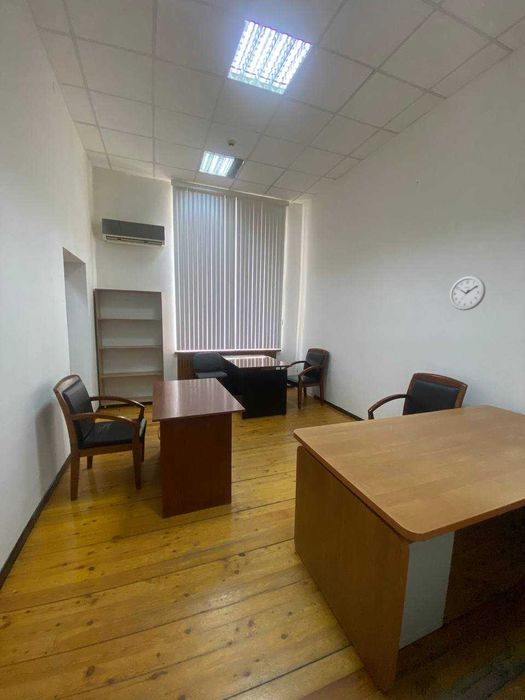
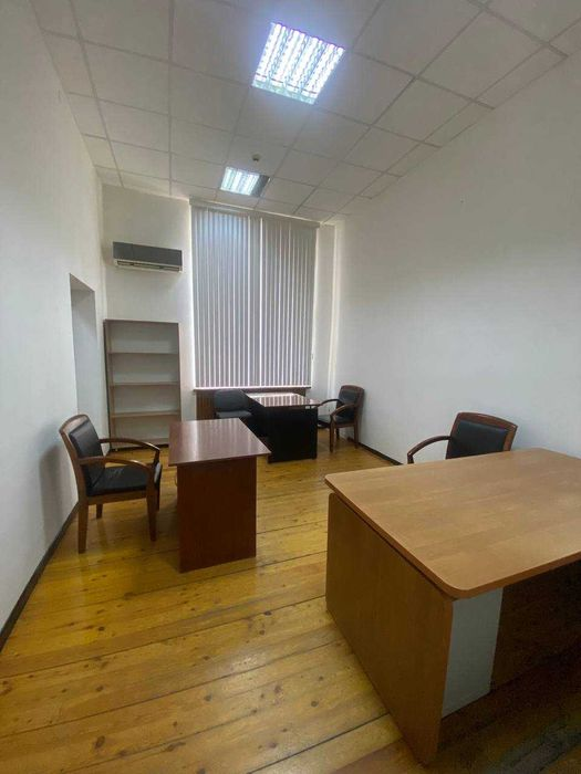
- wall clock (466, 293)
